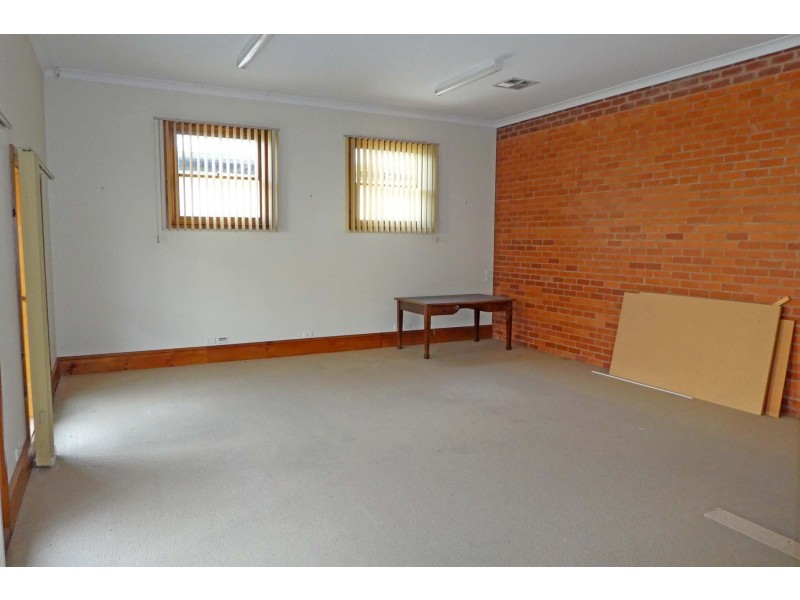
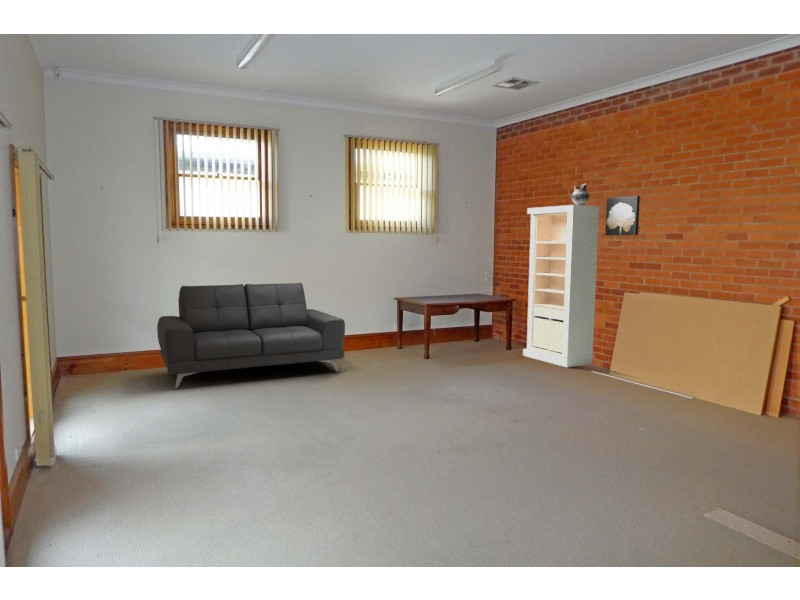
+ ceramic jug (579, 194)
+ storage cabinet (559, 284)
+ wall art (622, 216)
+ sofa (251, 328)
